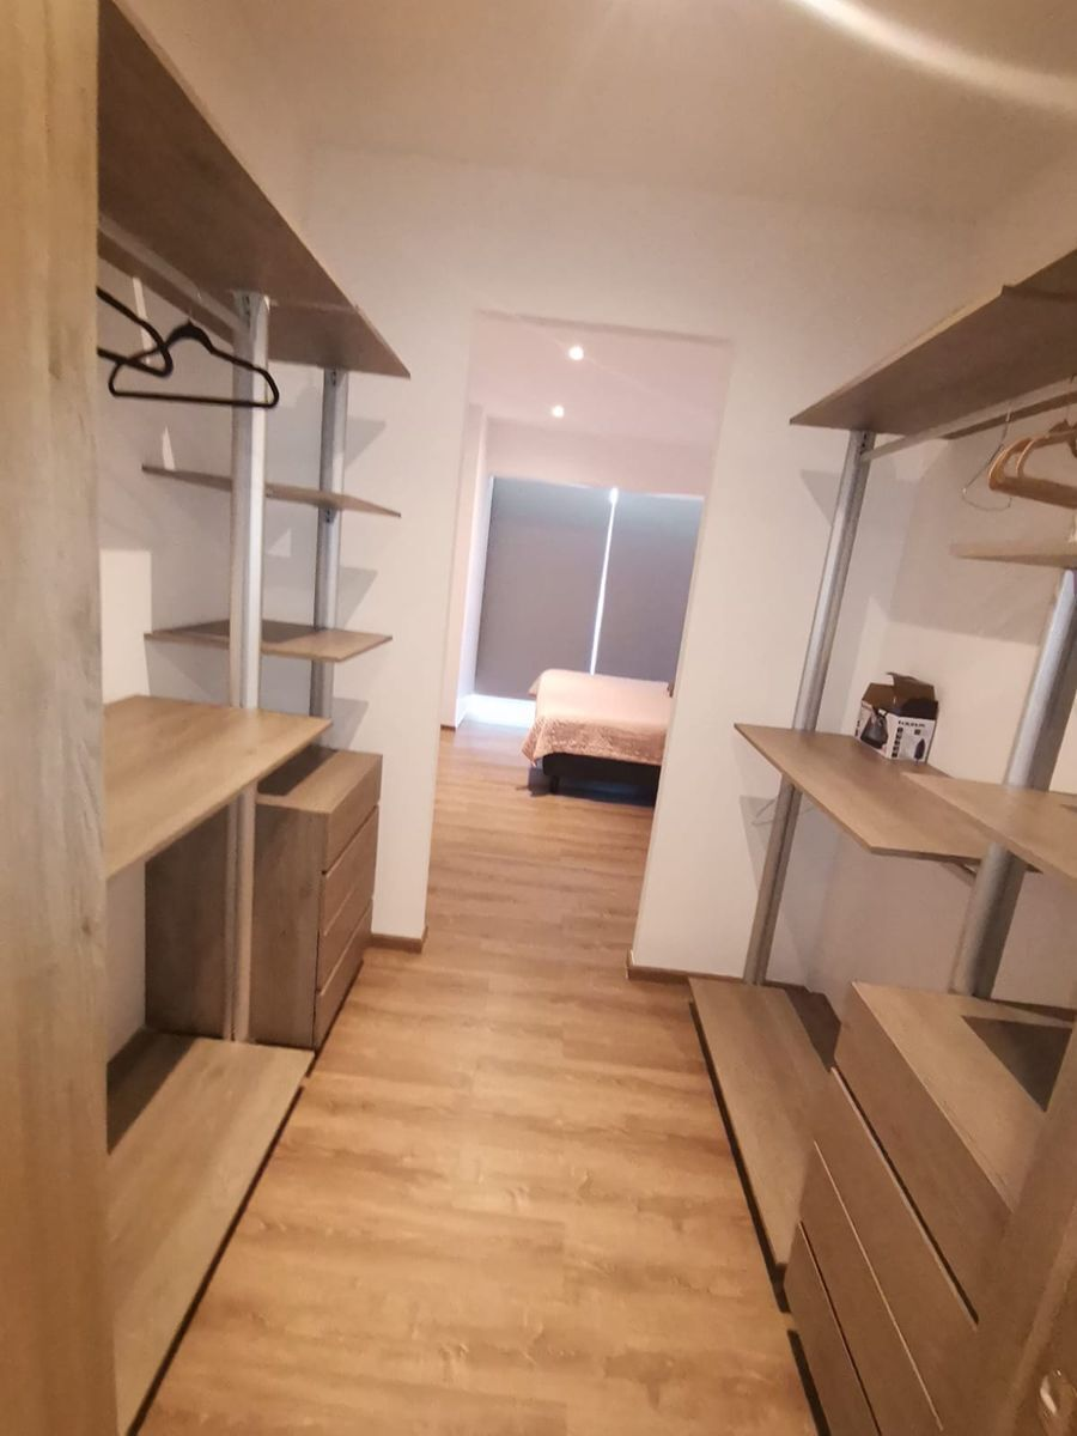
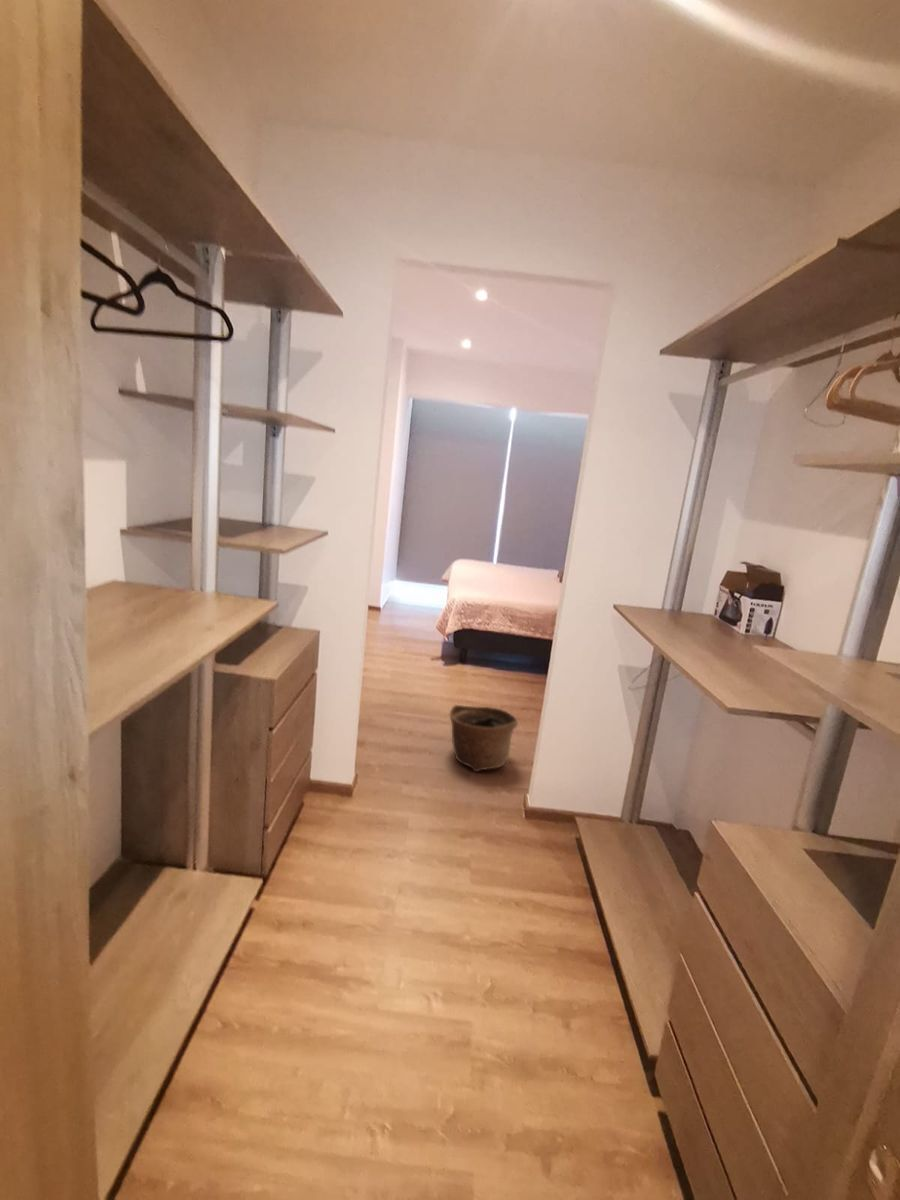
+ basket (480, 735)
